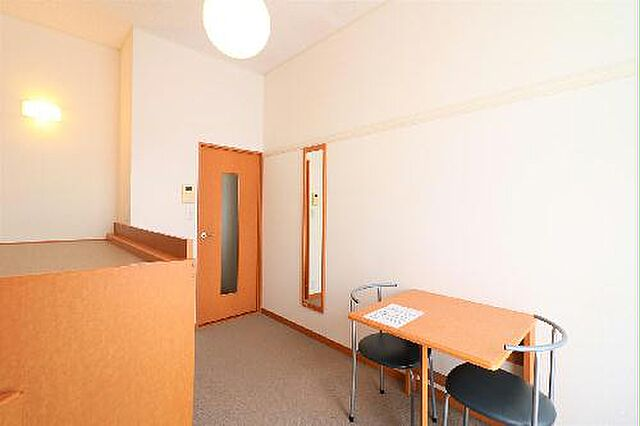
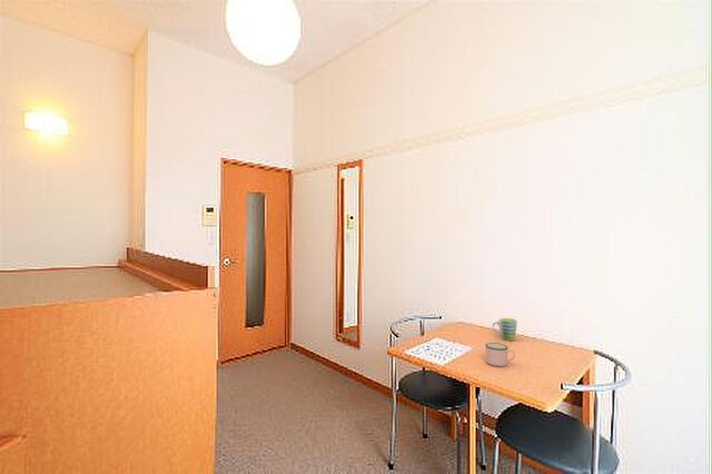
+ mug (500, 355)
+ mug (504, 328)
